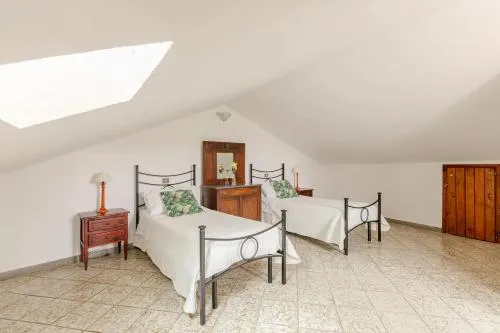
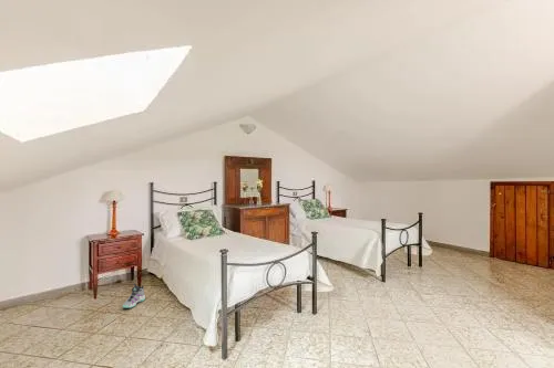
+ sneaker (133, 294)
